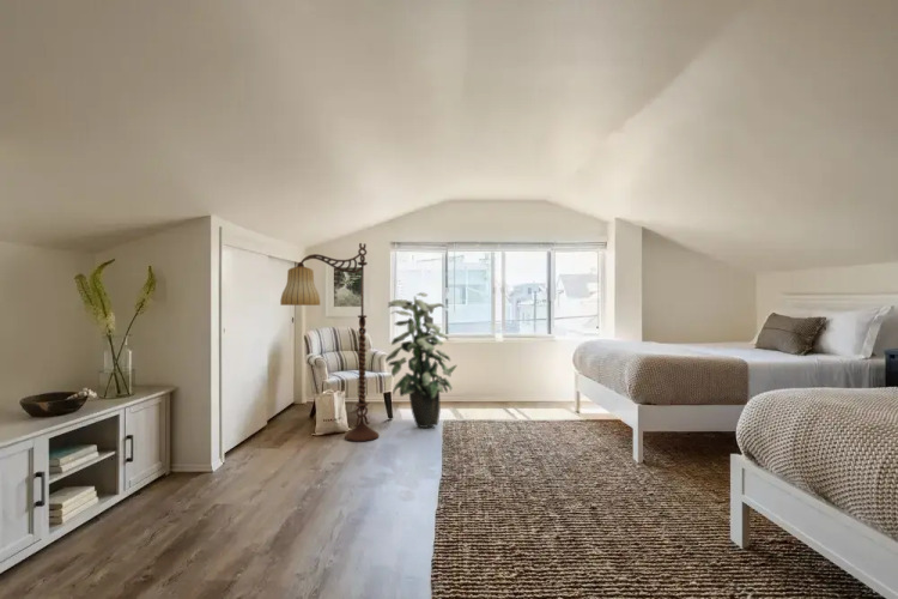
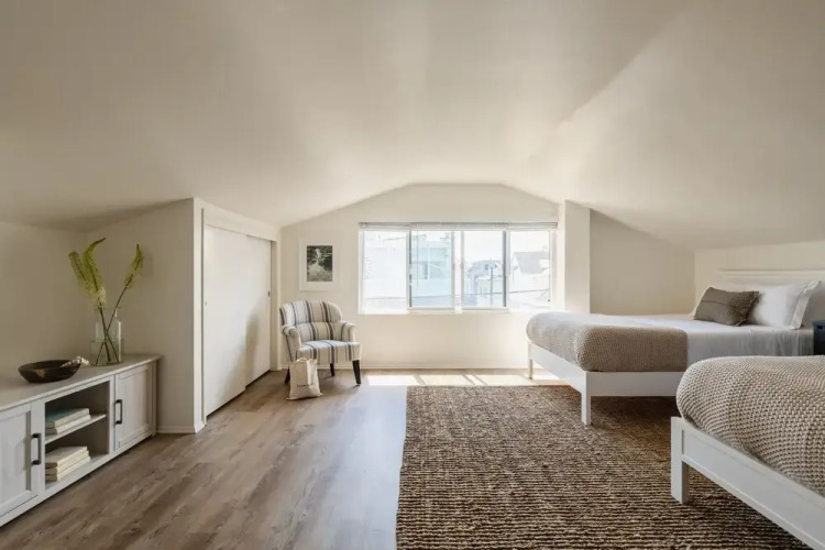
- indoor plant (419, 359)
- floor lamp (359, 343)
